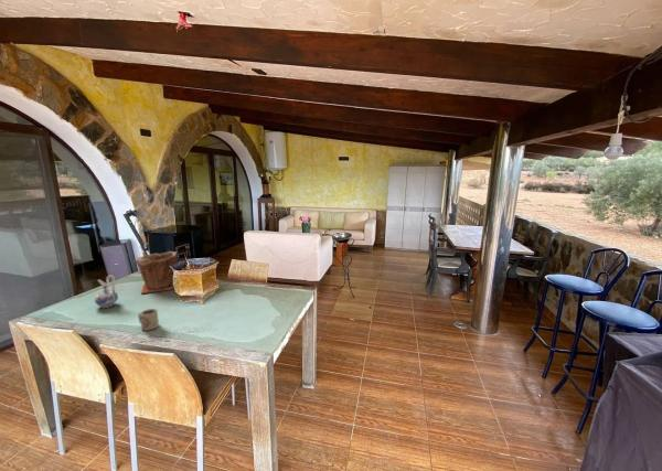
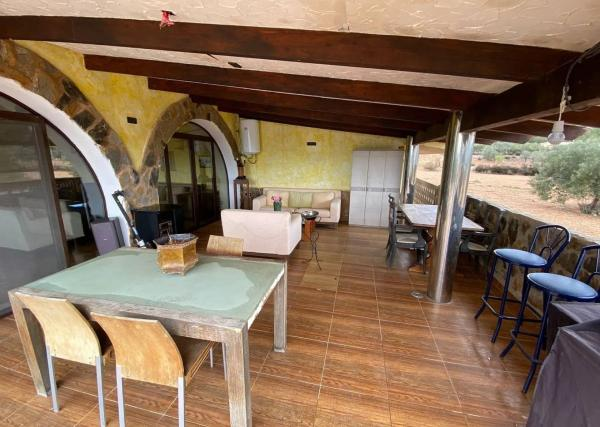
- cup (147, 319)
- plant pot (159, 270)
- ceramic pitcher (105, 290)
